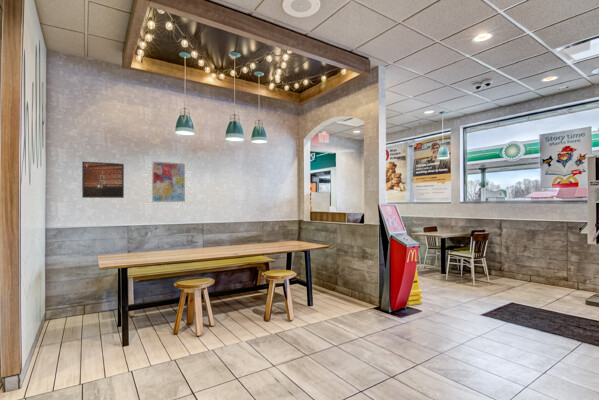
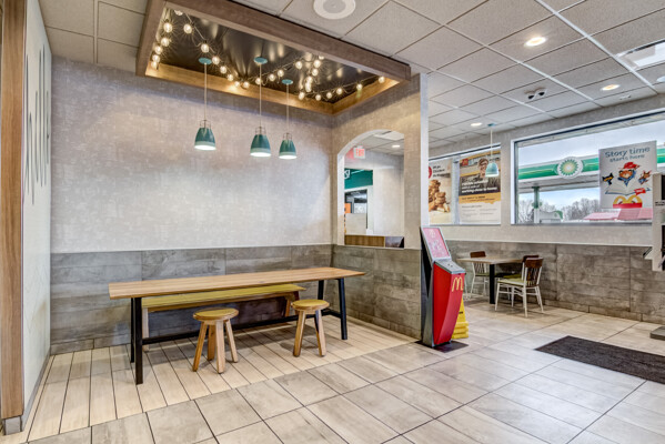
- wall art (168, 182)
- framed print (103, 180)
